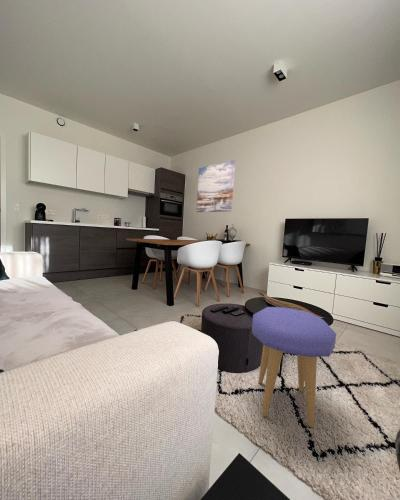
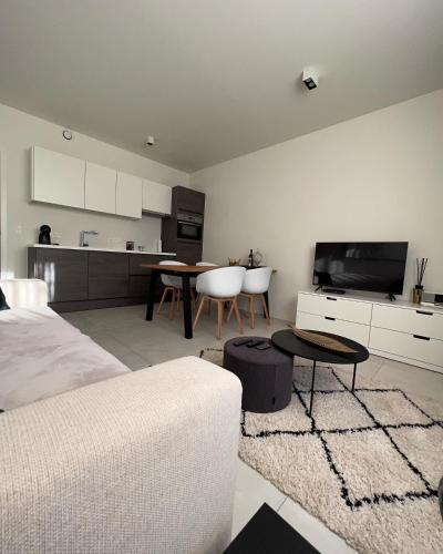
- stool (281, 358)
- wall art (214, 188)
